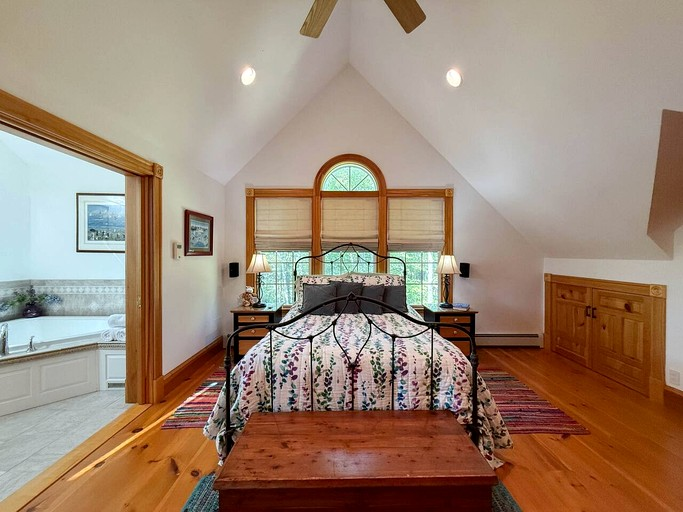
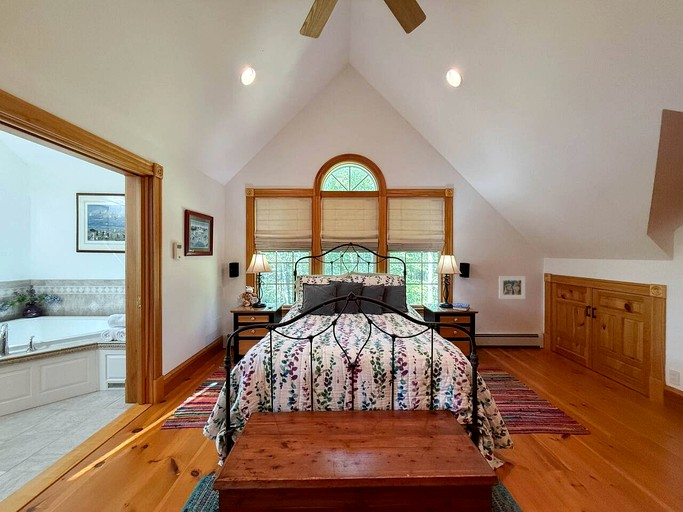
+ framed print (512, 287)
